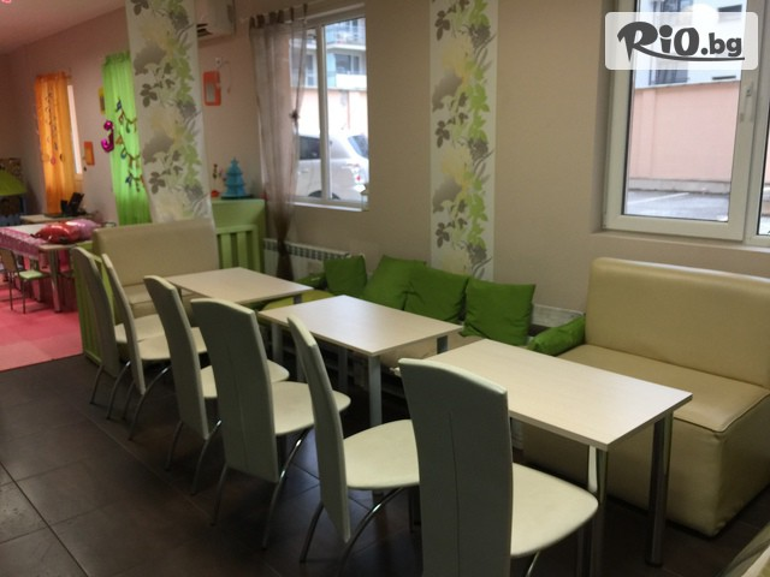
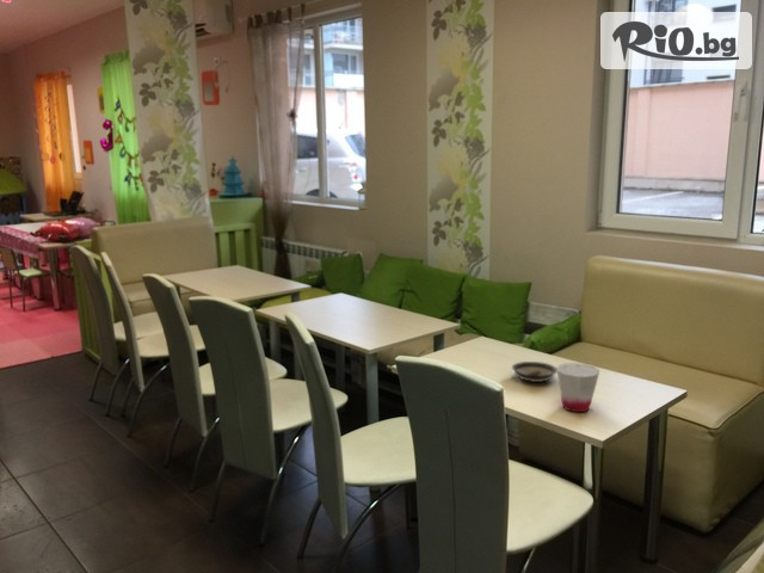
+ cup (577, 388)
+ saucer (534, 372)
